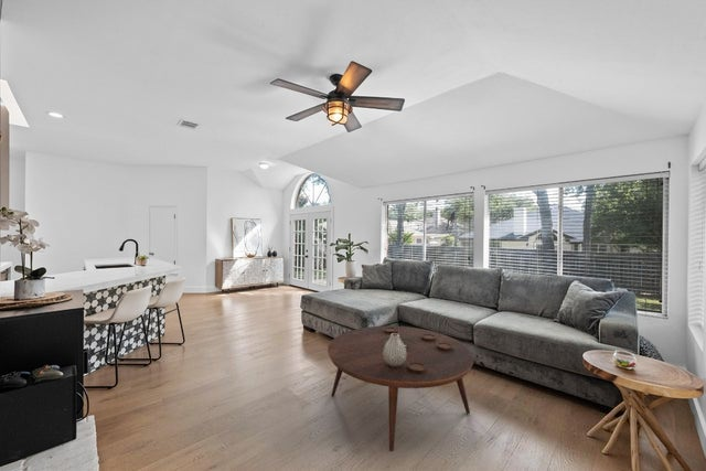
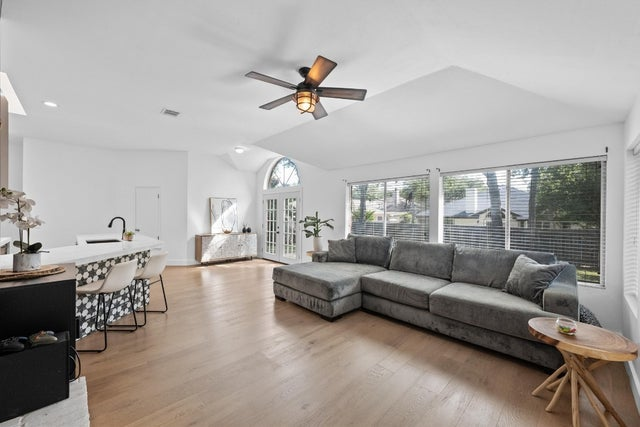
- vase (394, 347)
- coffee table (397, 373)
